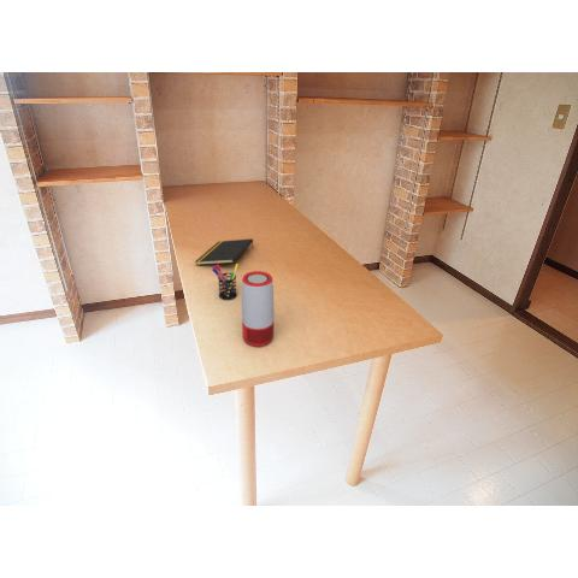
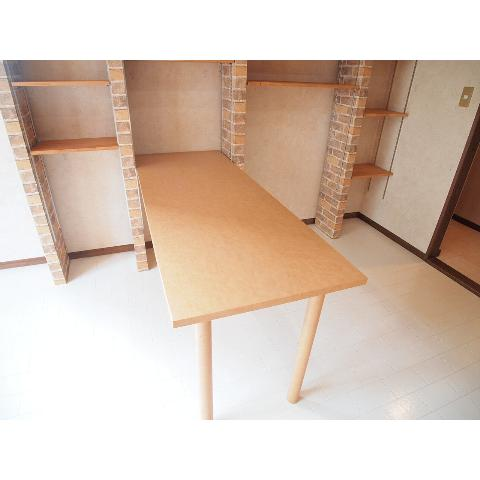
- pen holder (226, 279)
- speaker (258, 308)
- notepad (225, 250)
